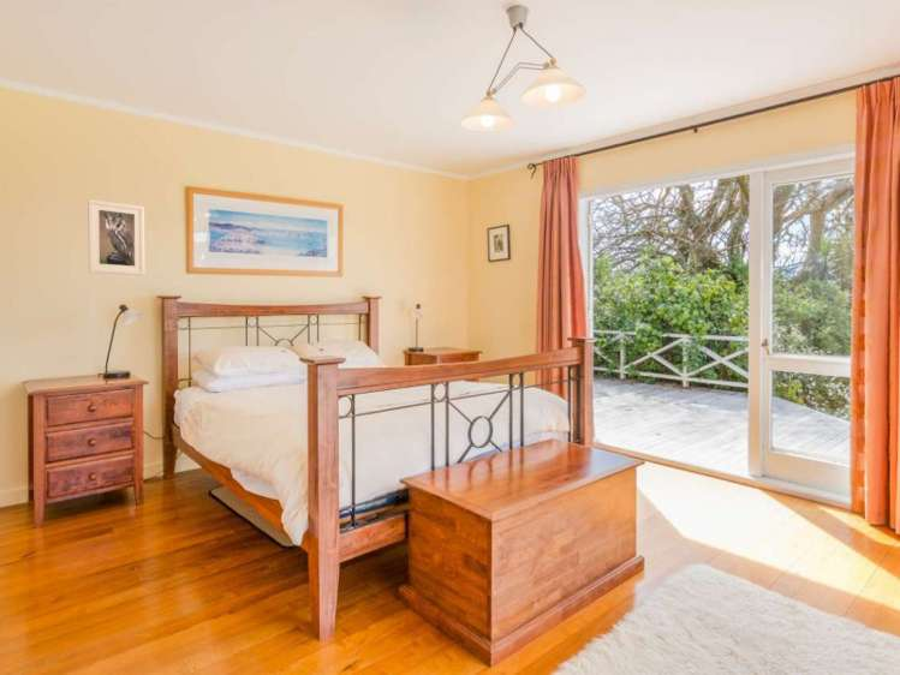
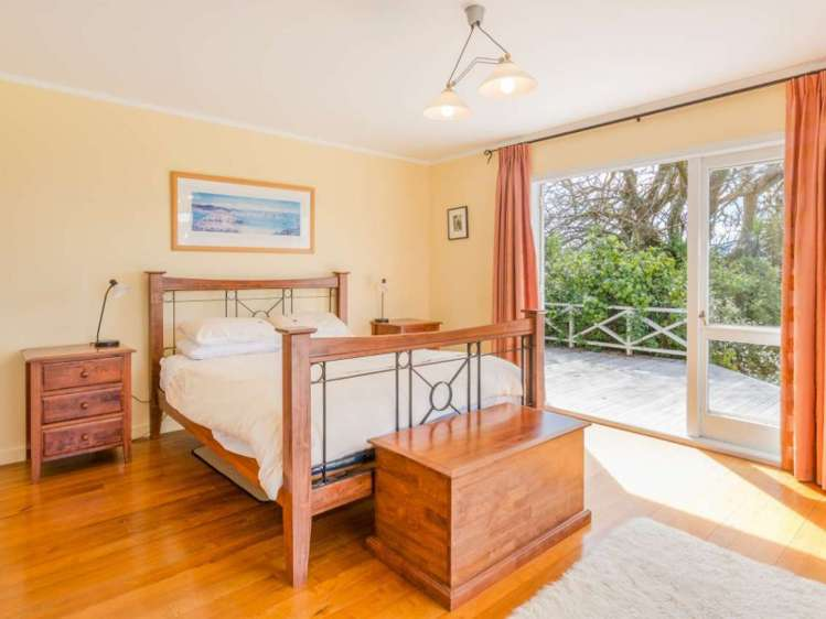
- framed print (117, 238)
